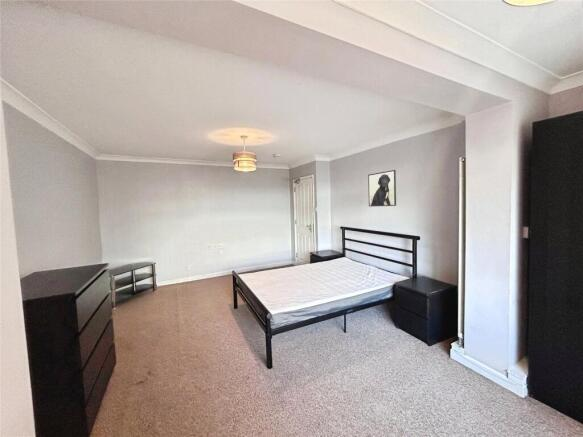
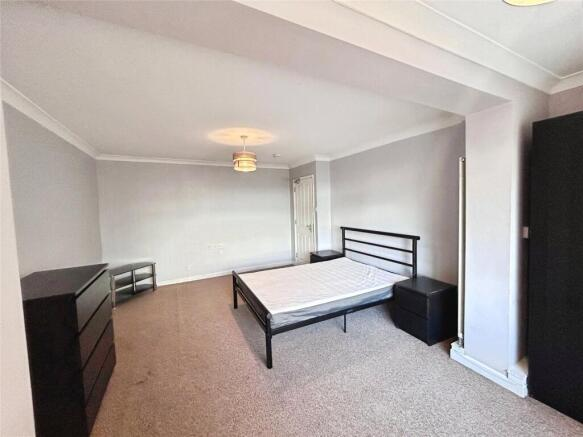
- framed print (381, 189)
